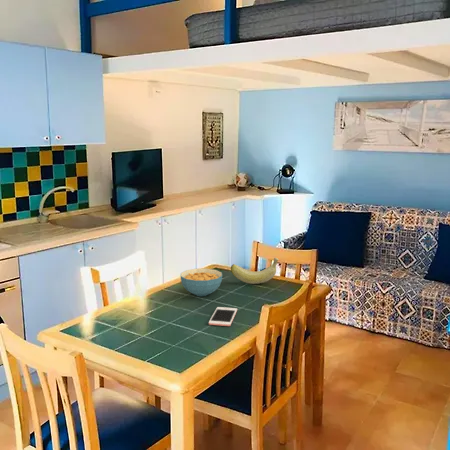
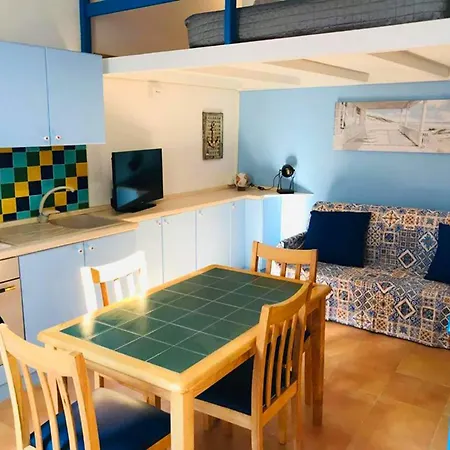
- cell phone (223, 316)
- cereal bowl (201, 284)
- banana (254, 272)
